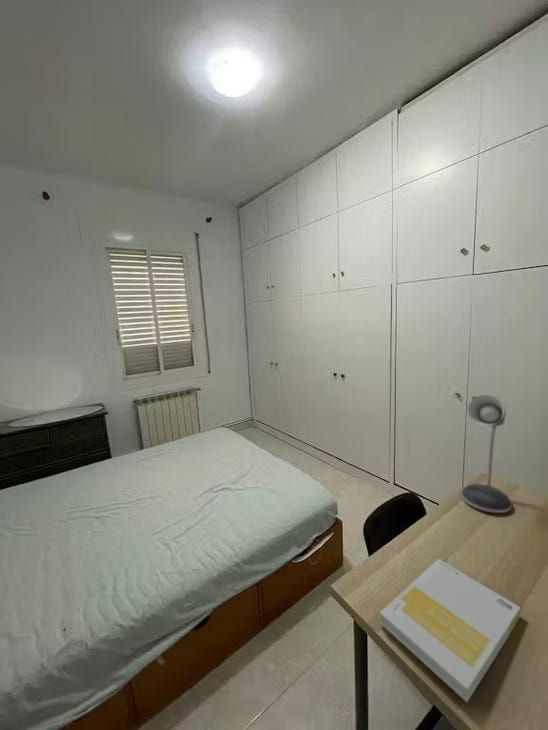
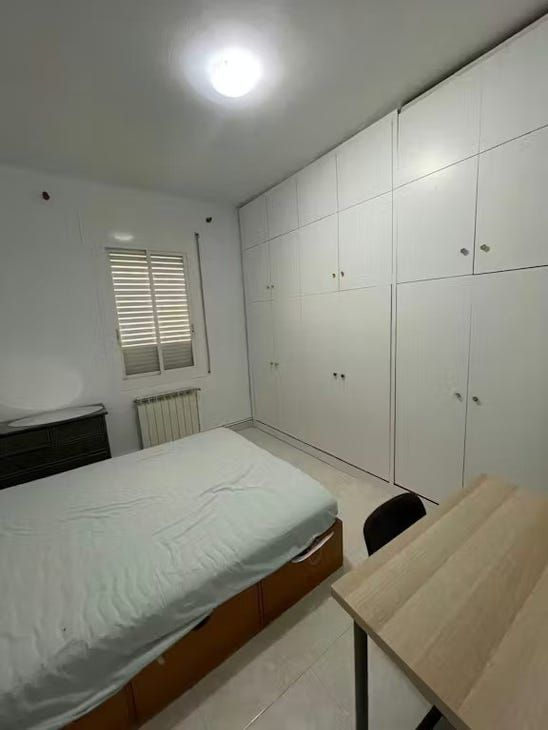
- book (449, 615)
- desk lamp (490, 447)
